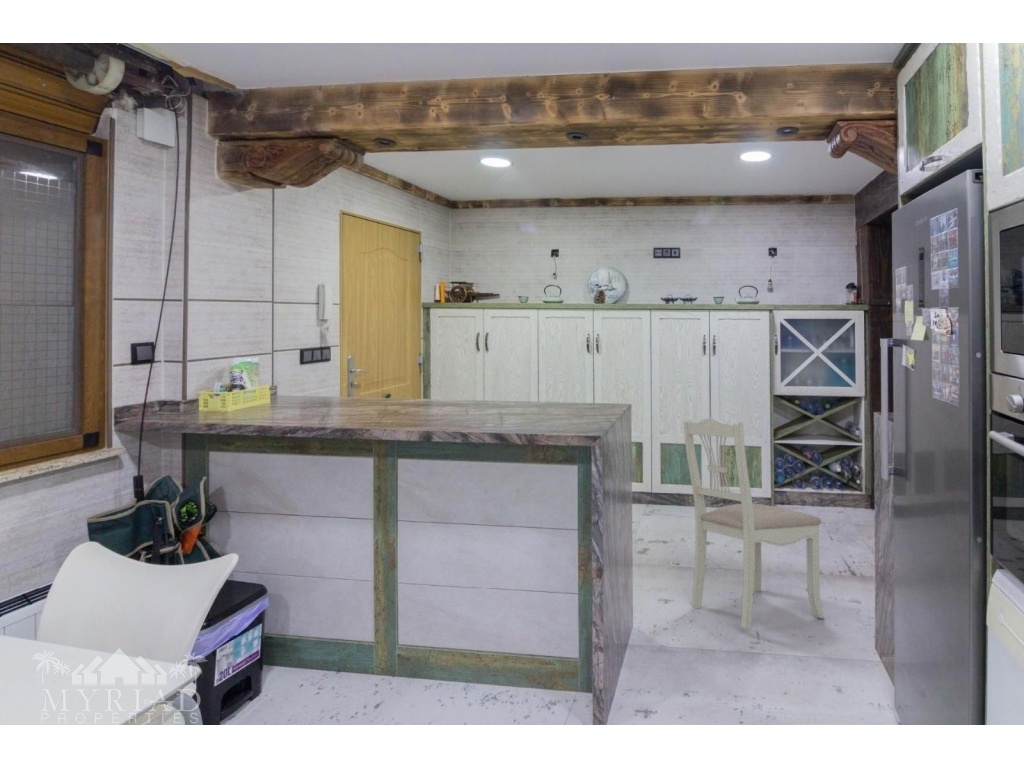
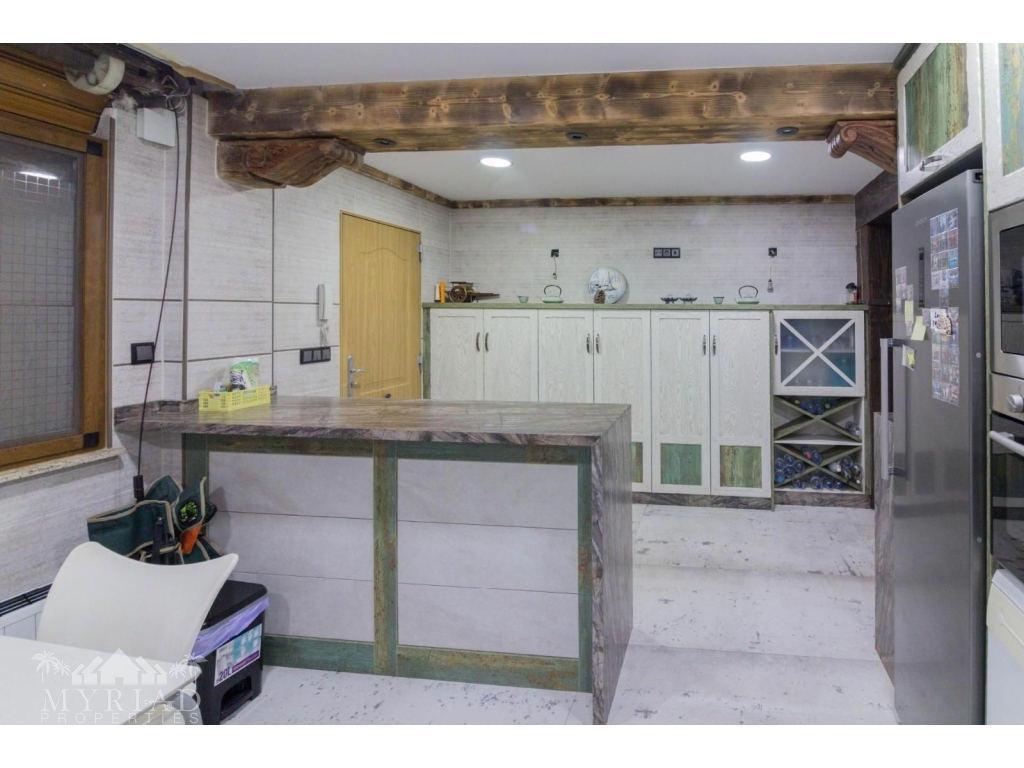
- dining chair (752, 514)
